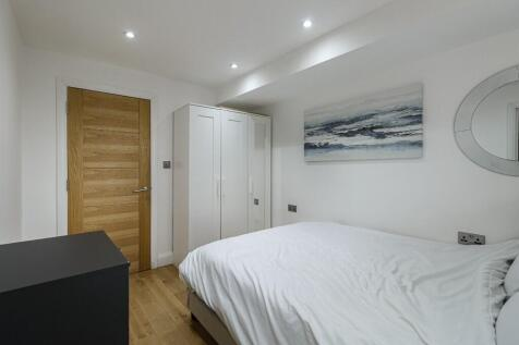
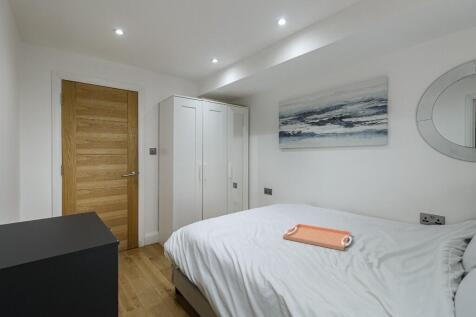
+ serving tray (317, 235)
